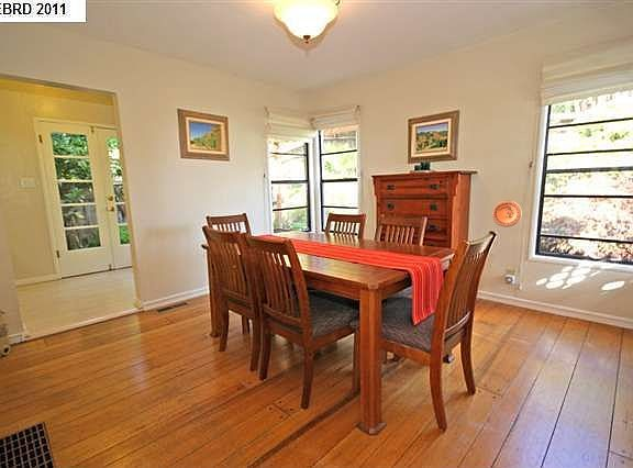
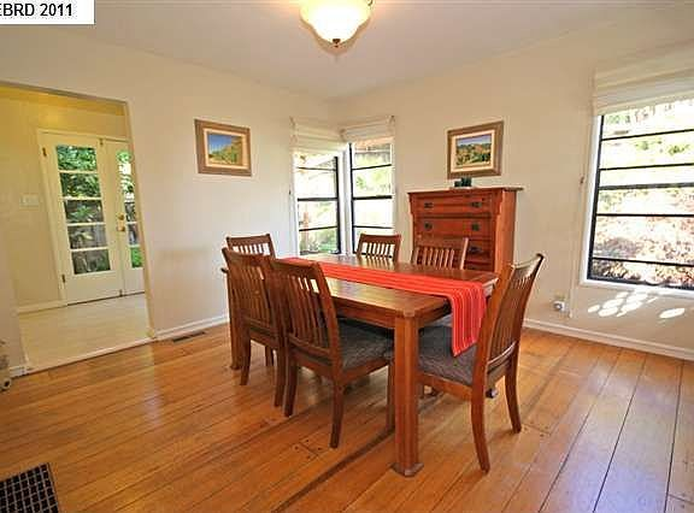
- decorative plate (506, 213)
